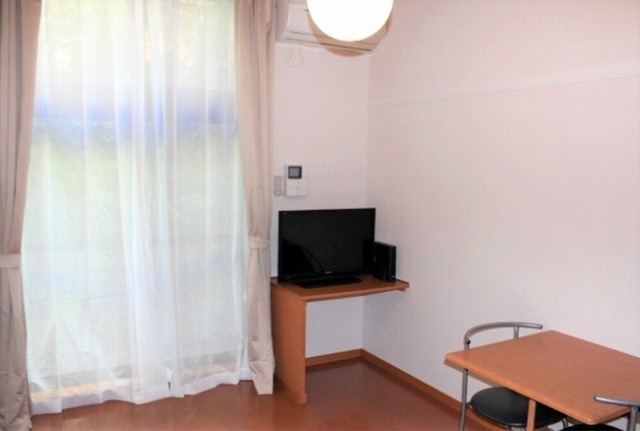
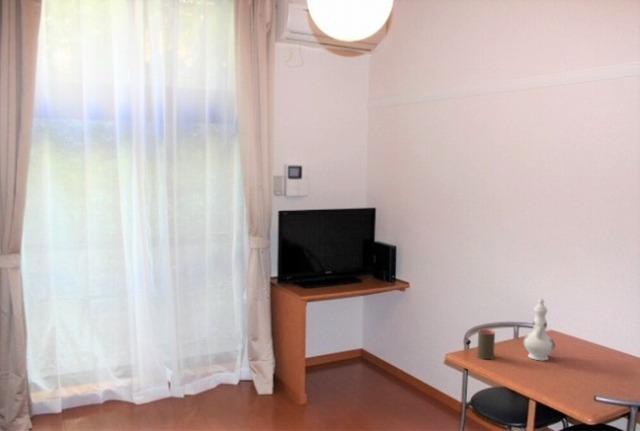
+ chinaware (540, 327)
+ cup (486, 344)
